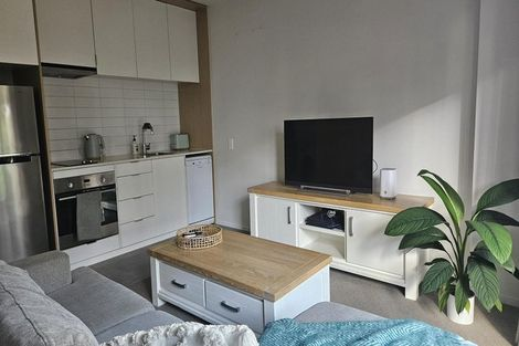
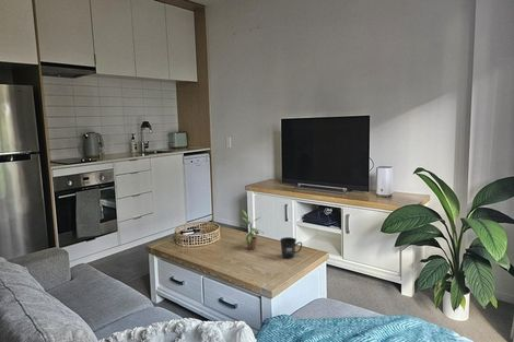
+ mug (291, 247)
+ potted plant (250, 227)
